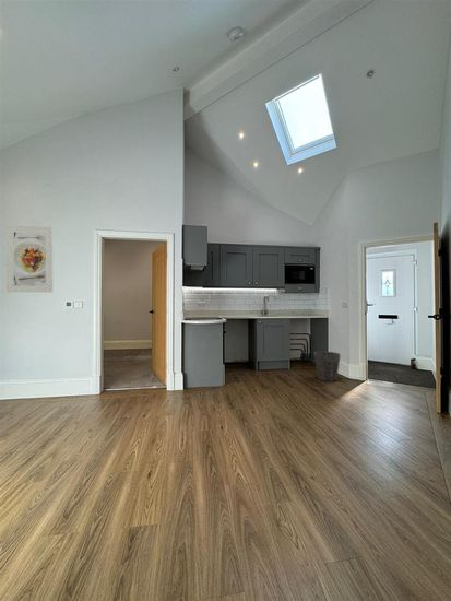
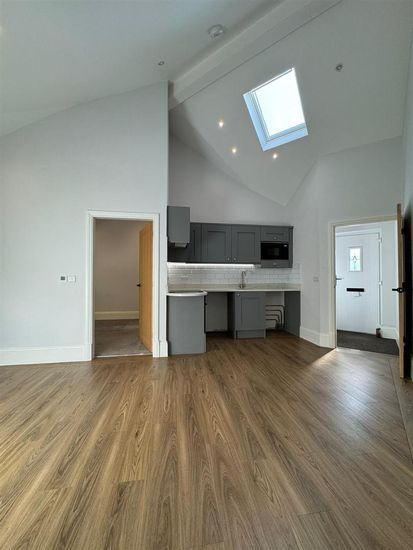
- waste bin (327, 365)
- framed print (29, 259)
